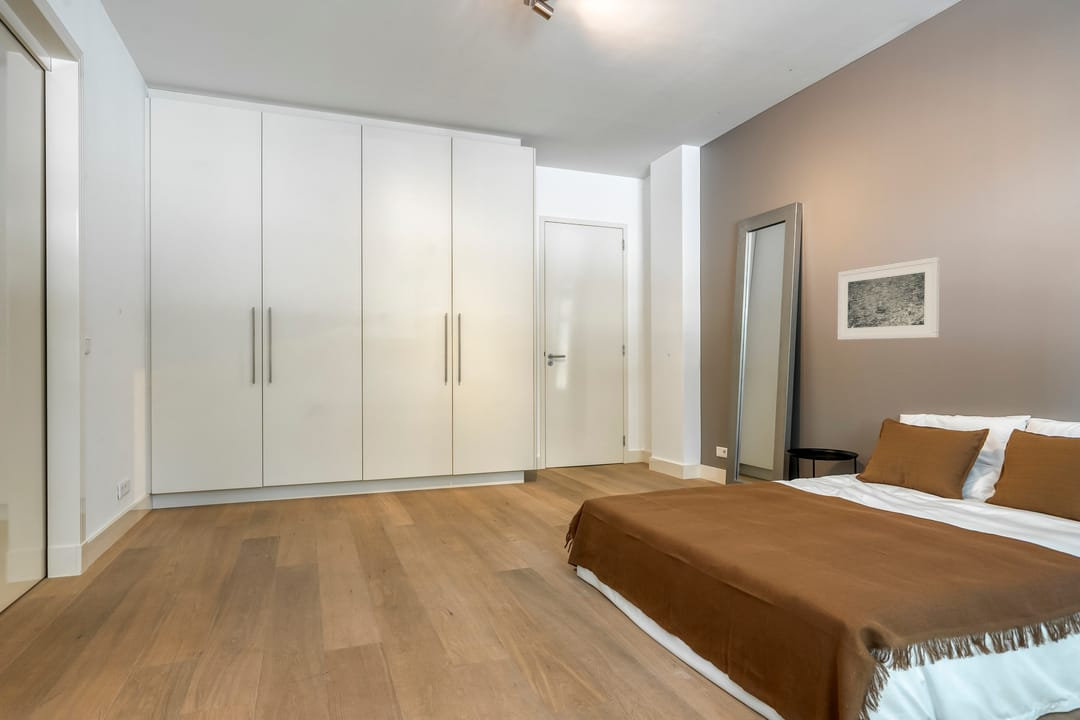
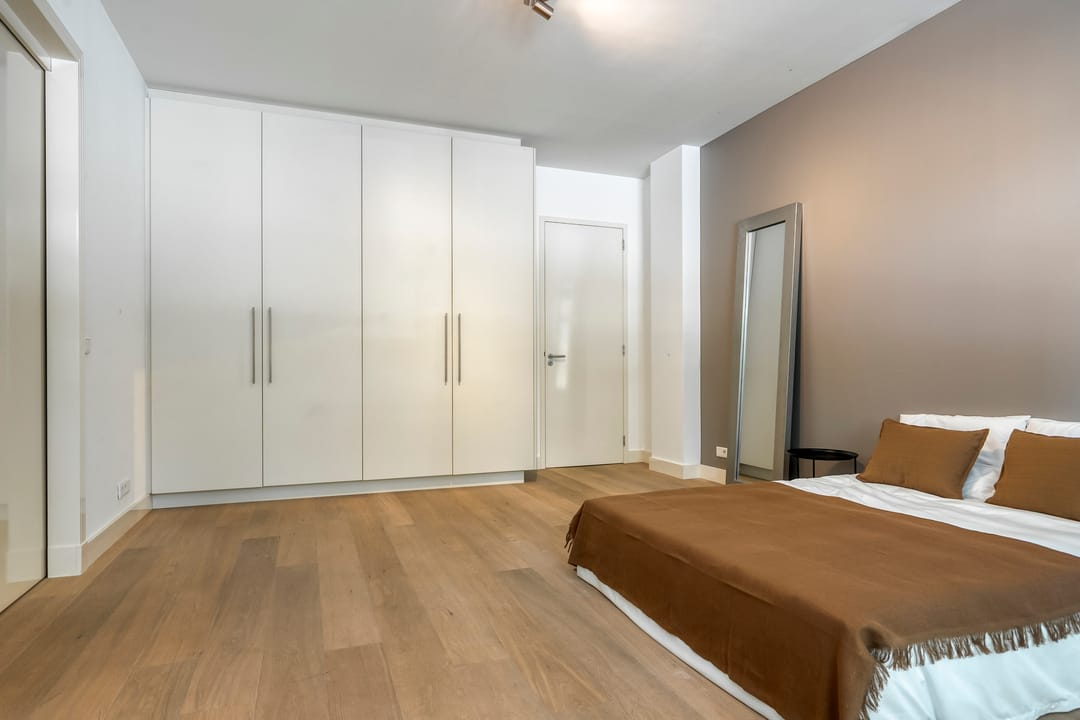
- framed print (884, 302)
